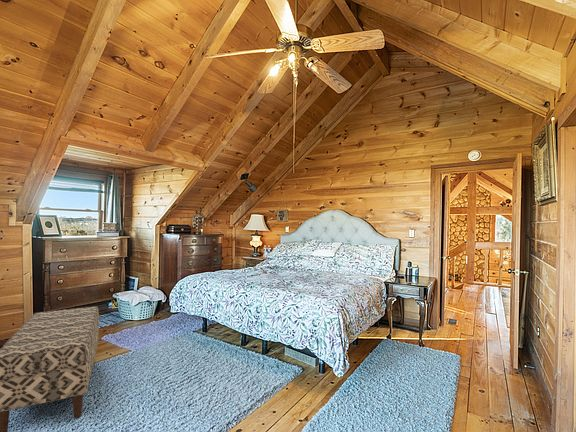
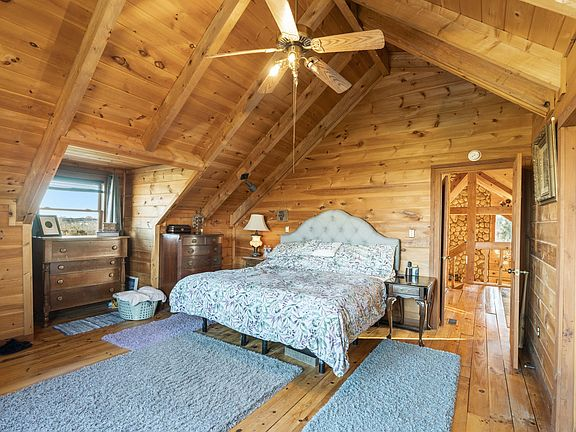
- bench (56, 357)
